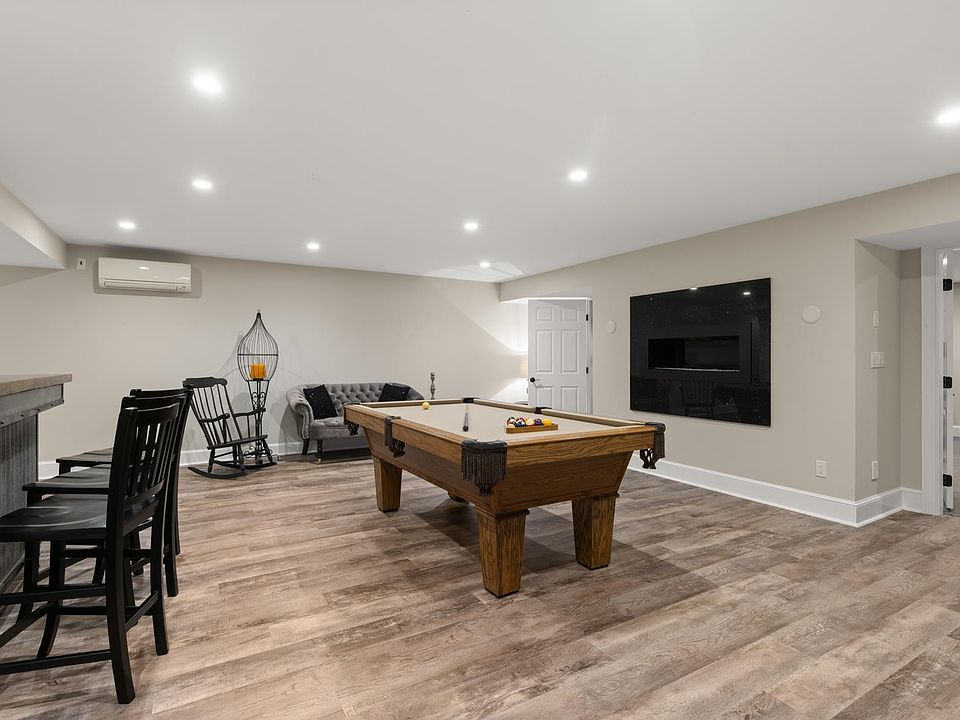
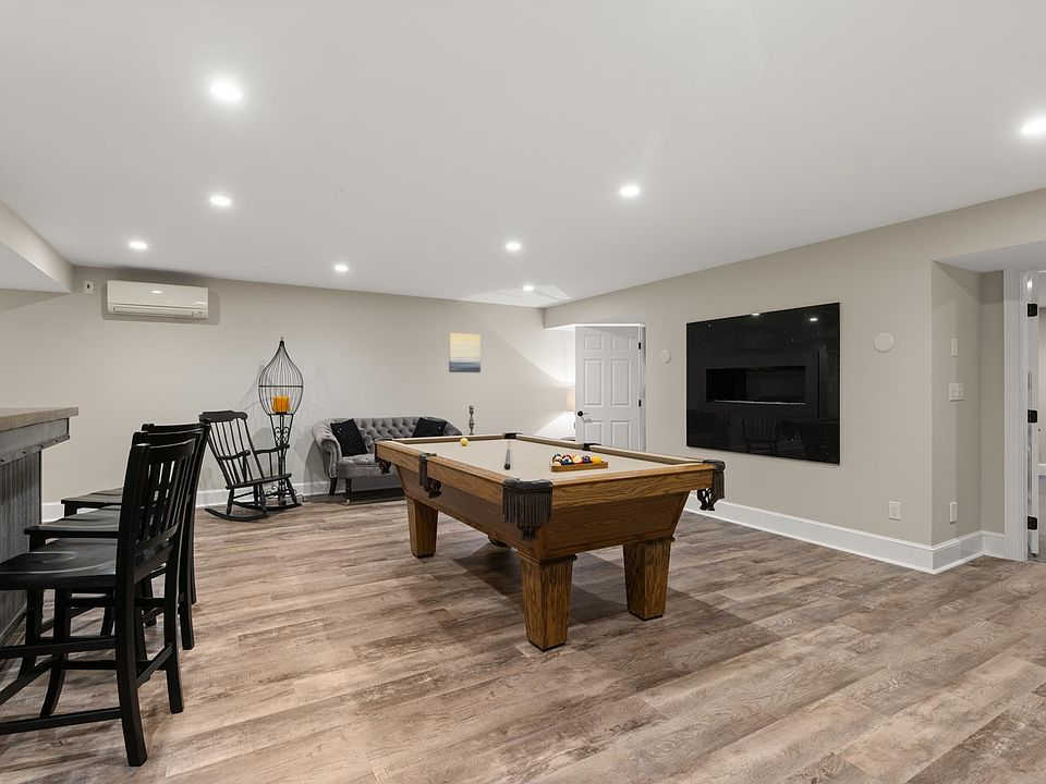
+ wall art (464, 353)
